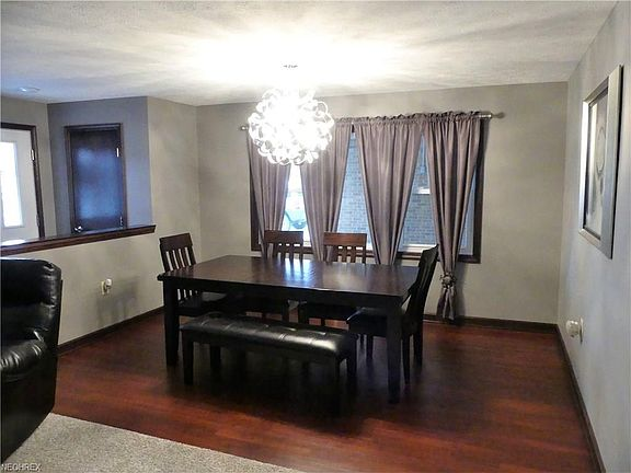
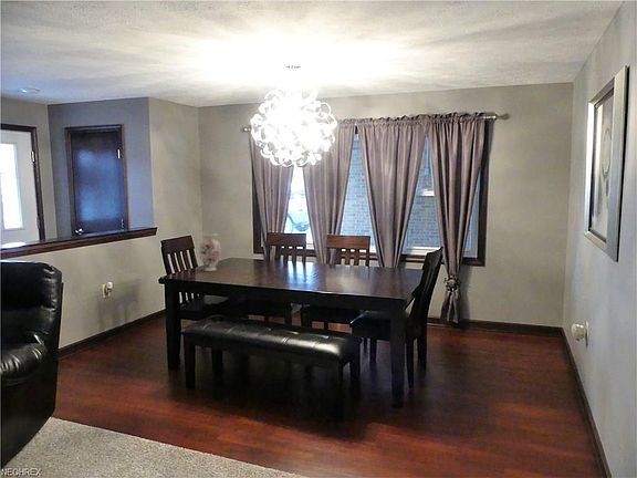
+ vase (209, 252)
